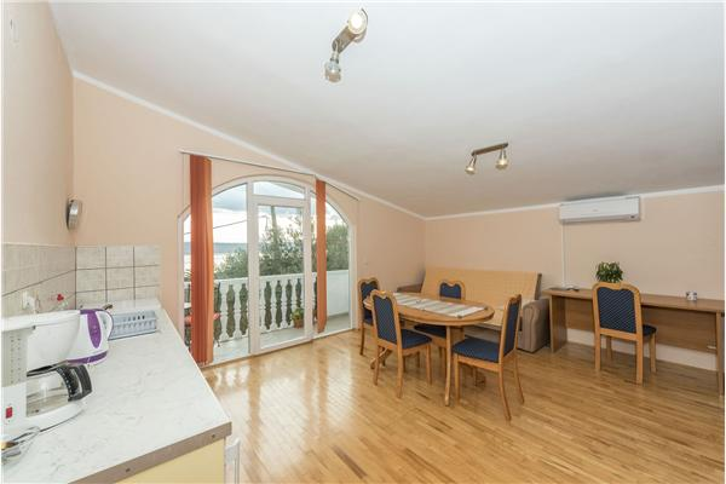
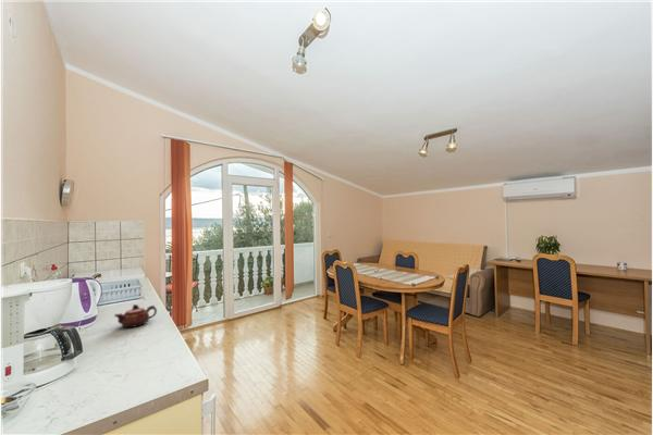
+ teapot (136, 313)
